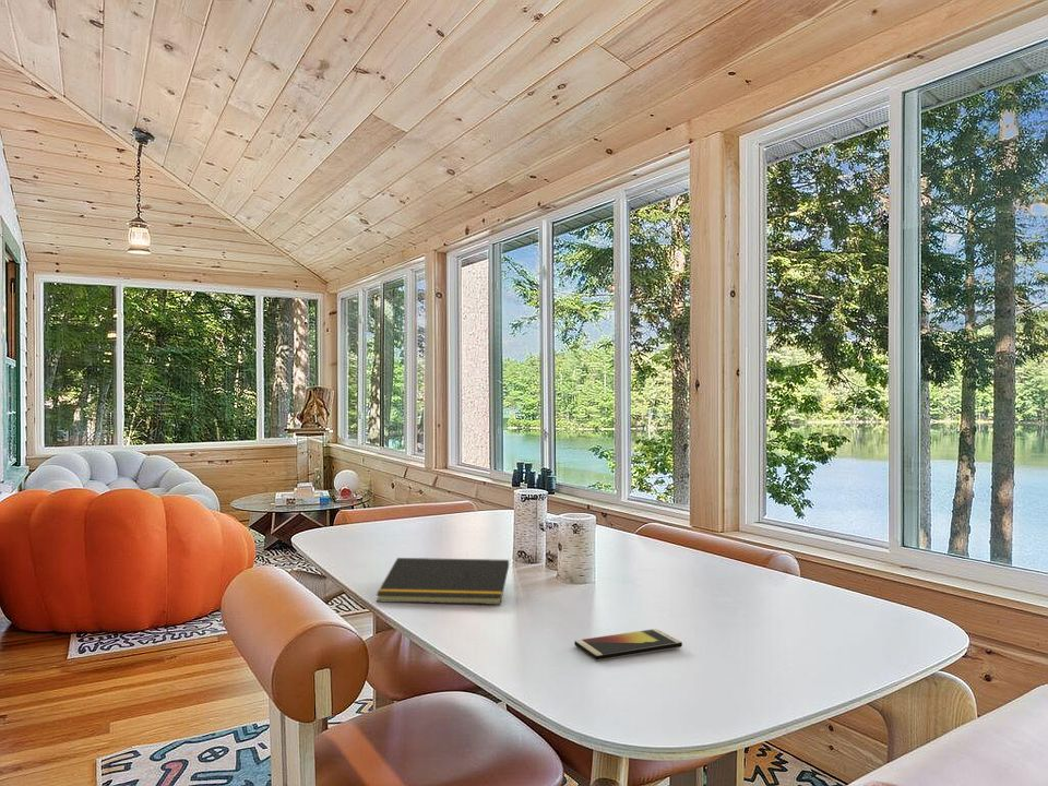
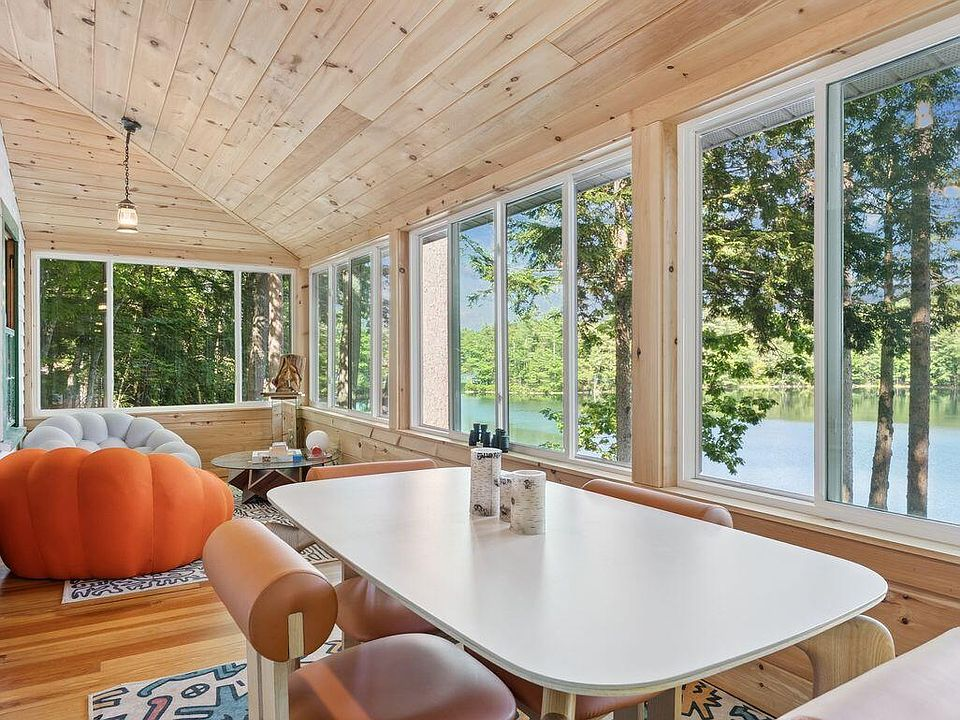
- notepad (445, 580)
- smartphone (628, 643)
